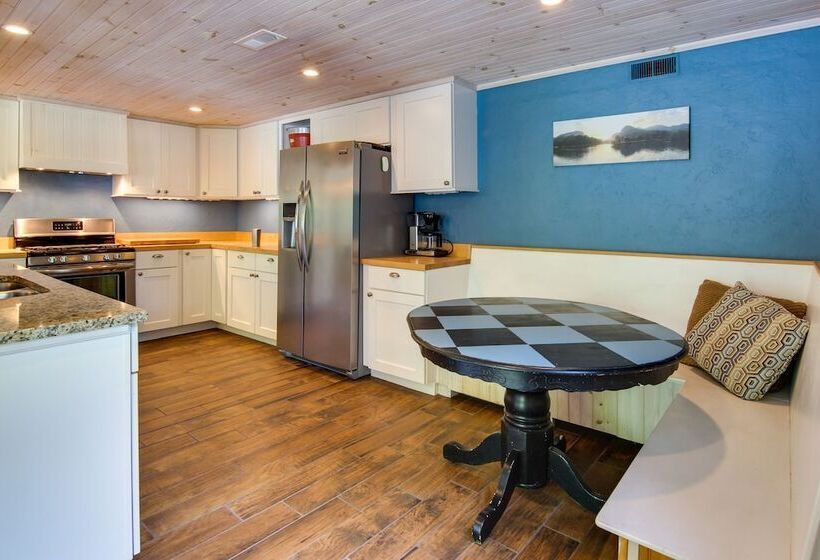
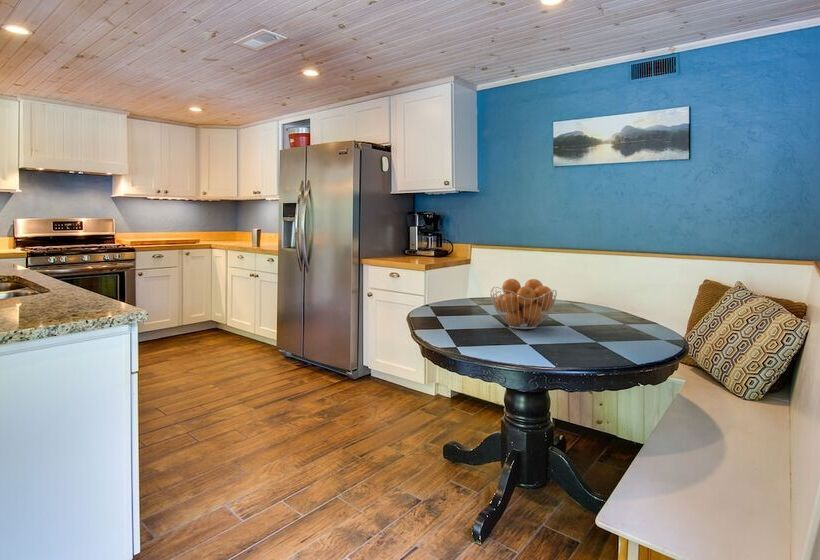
+ fruit basket (522, 302)
